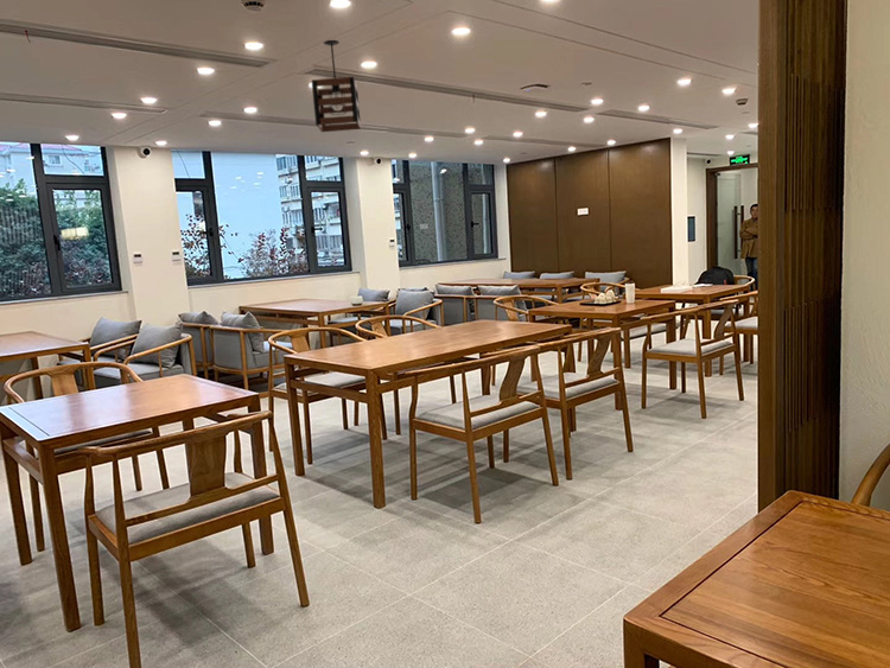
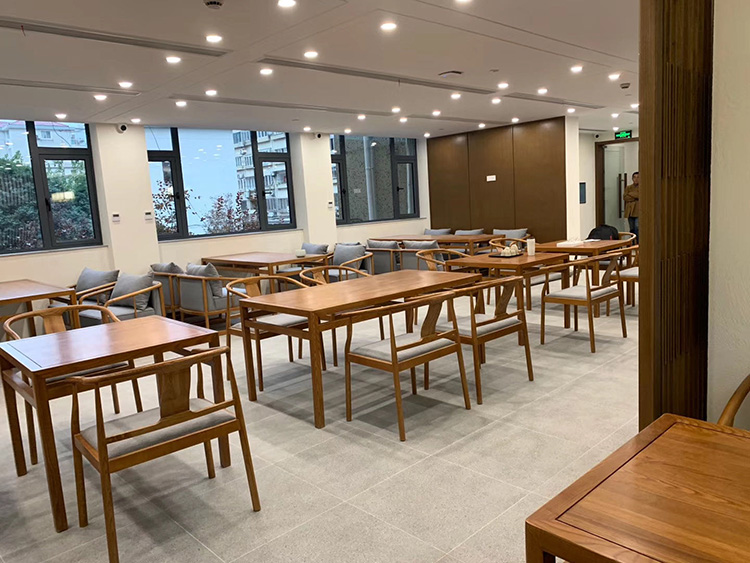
- pendant light (335, 84)
